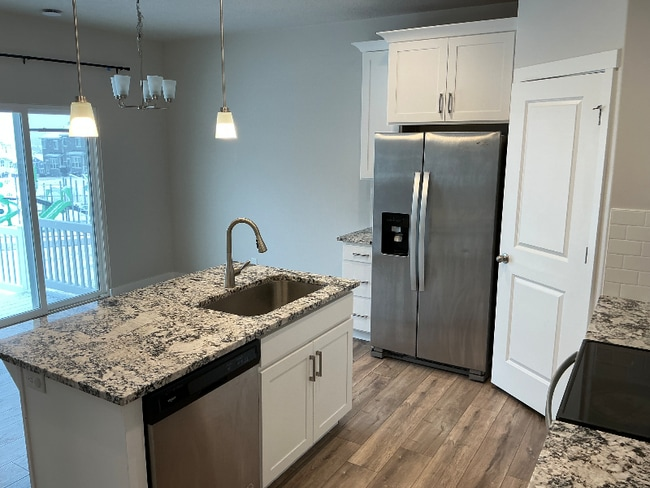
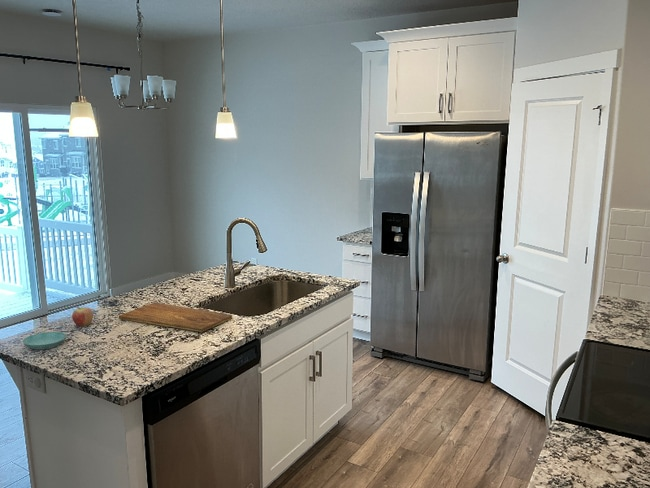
+ cutting board (176, 316)
+ saucer (45, 341)
+ fruit (82, 316)
